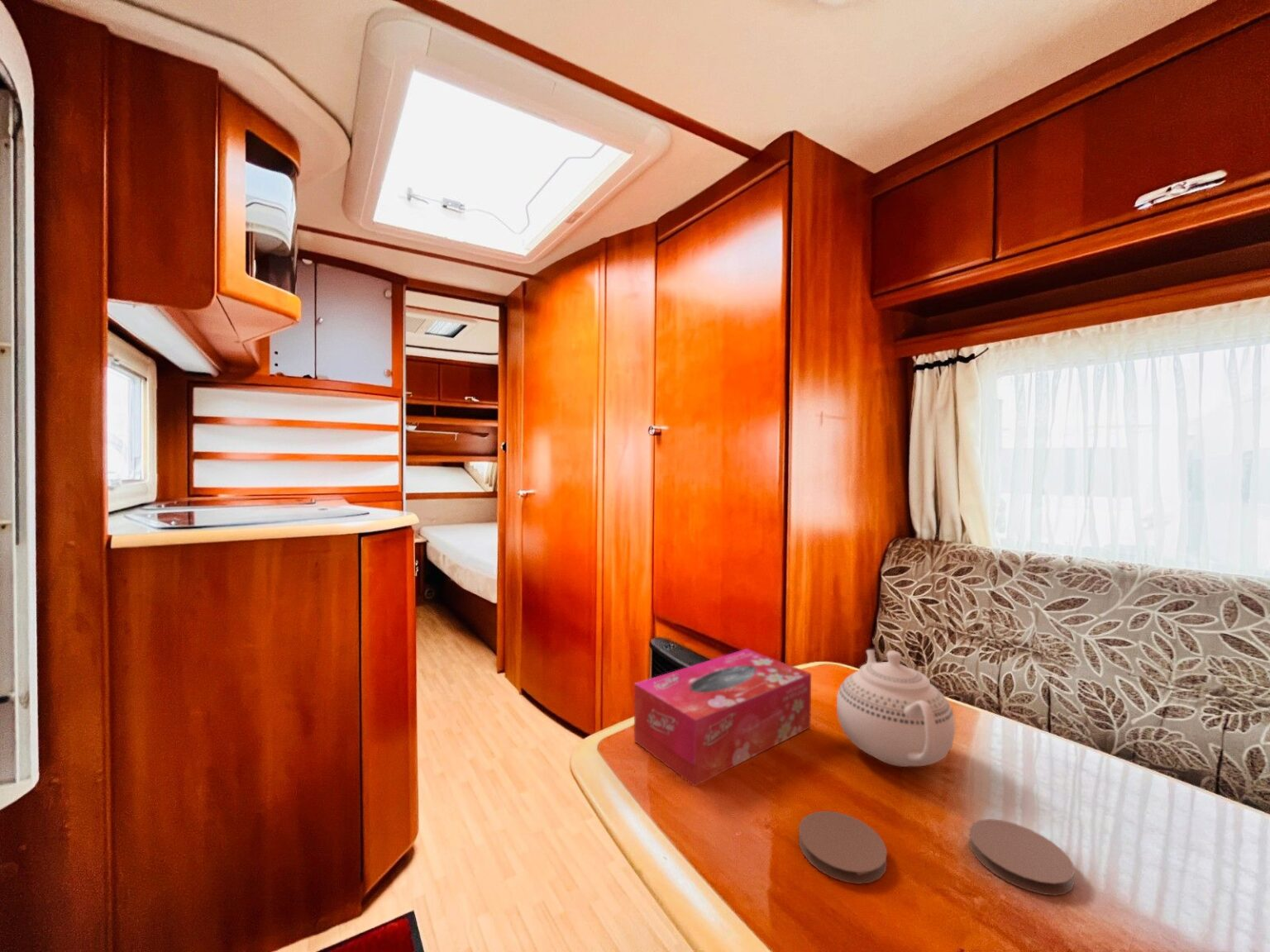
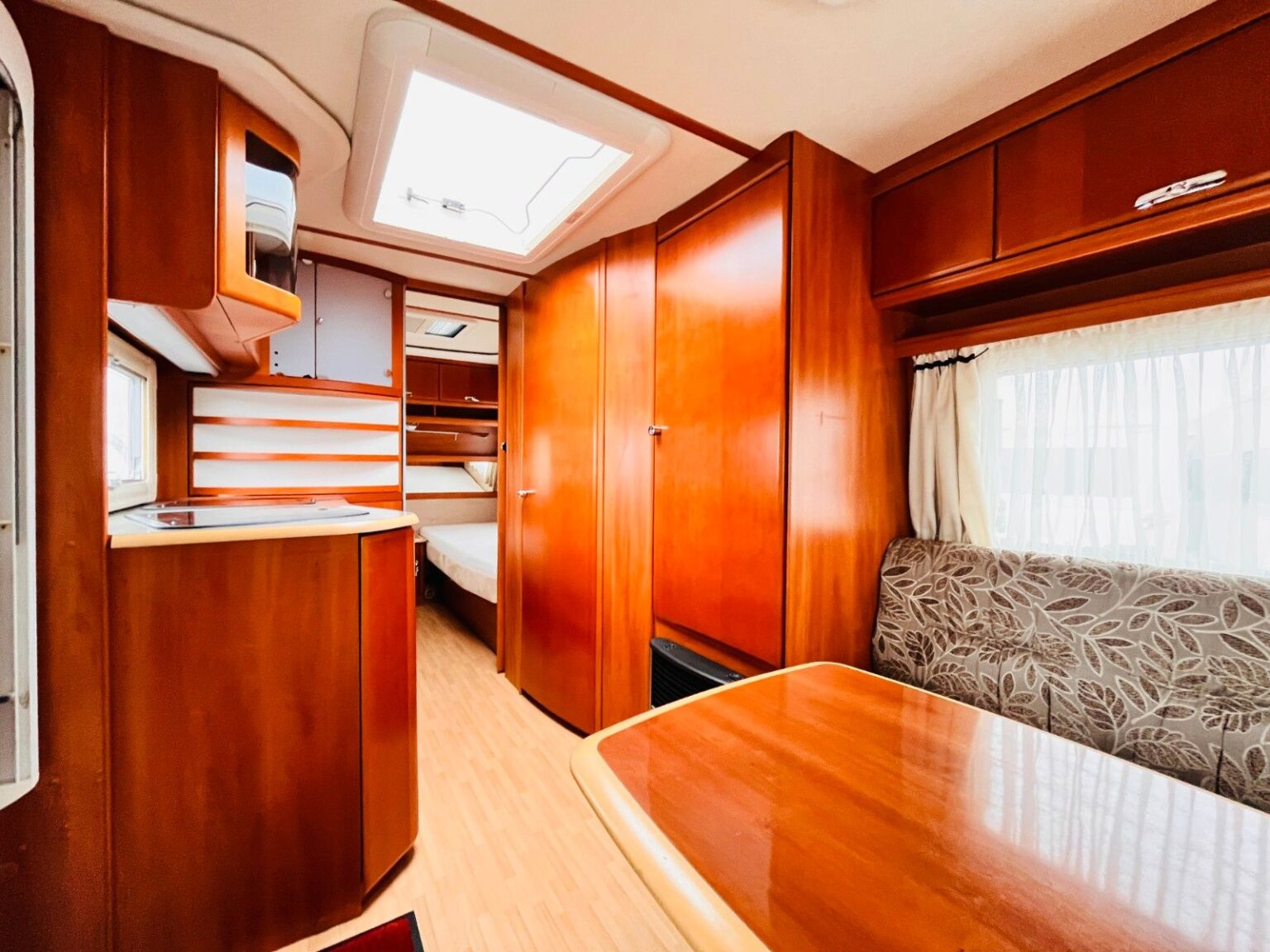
- tissue box (724, 706)
- teapot (894, 704)
- coaster (841, 844)
- coaster (1019, 854)
